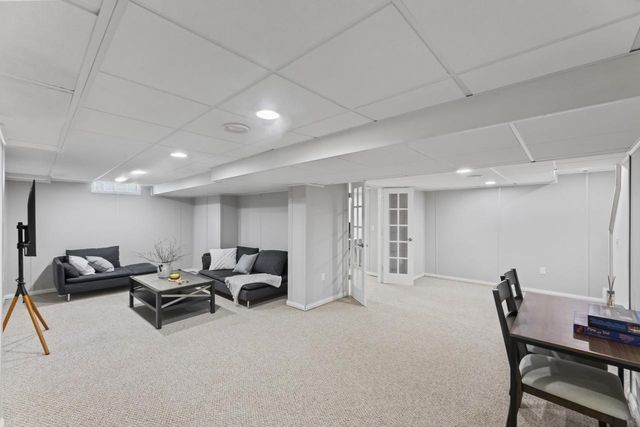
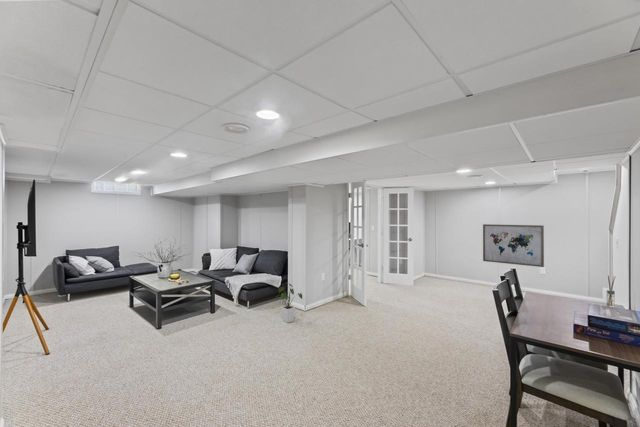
+ house plant (290, 303)
+ wall art (511, 244)
